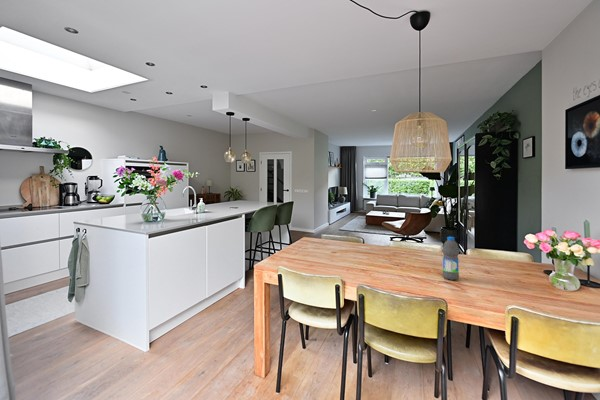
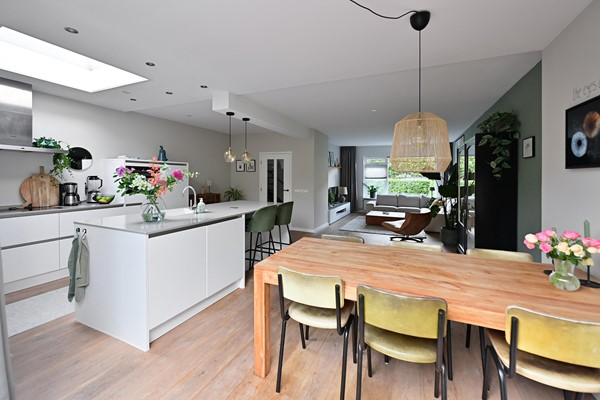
- water bottle (450, 257)
